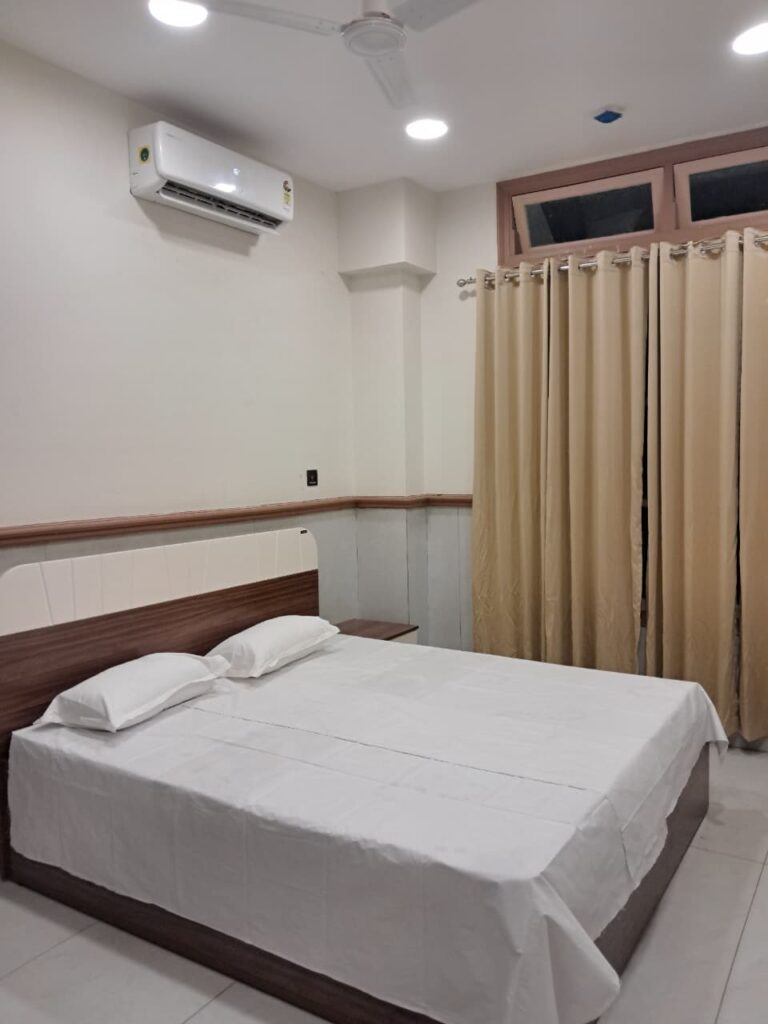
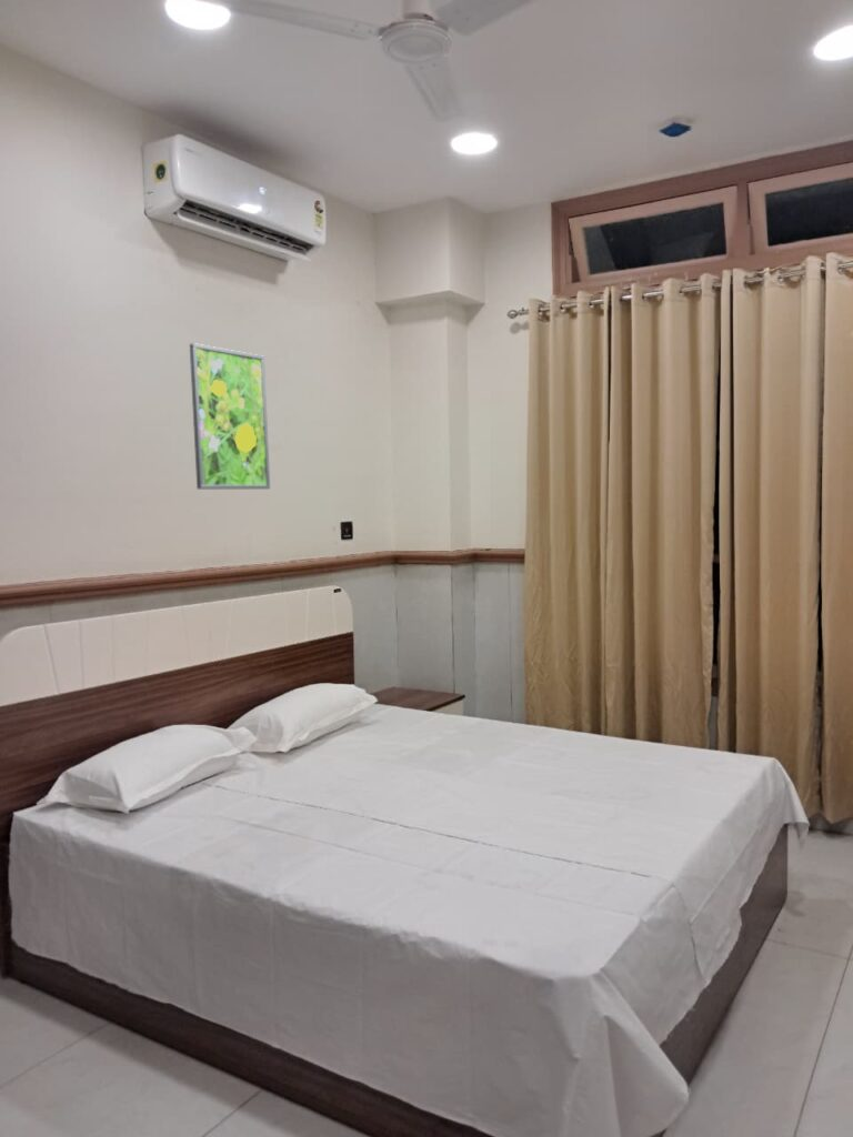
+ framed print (231, 420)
